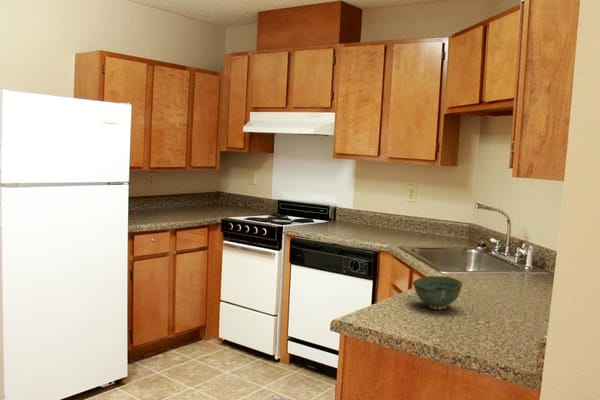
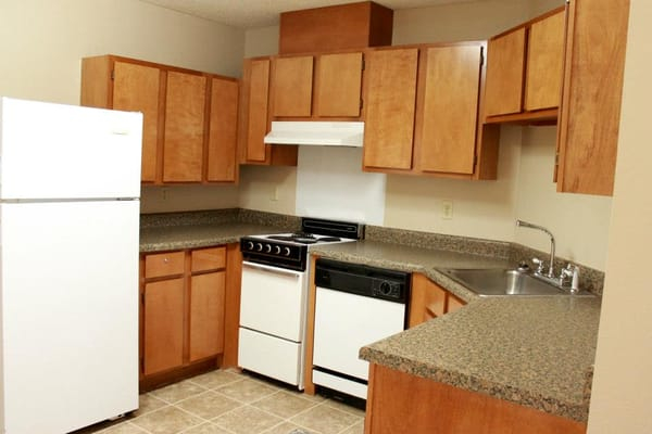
- bowl (436, 293)
